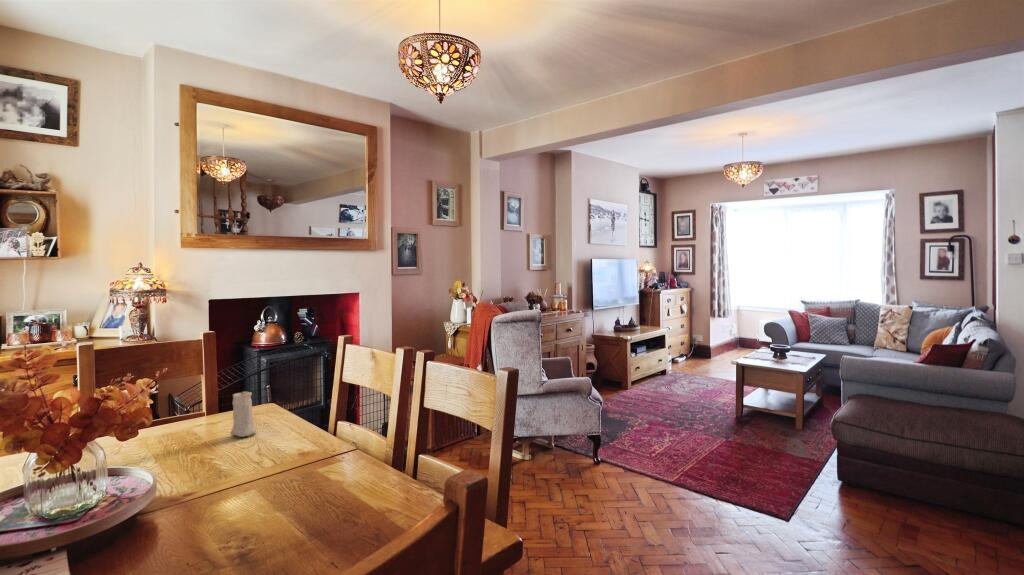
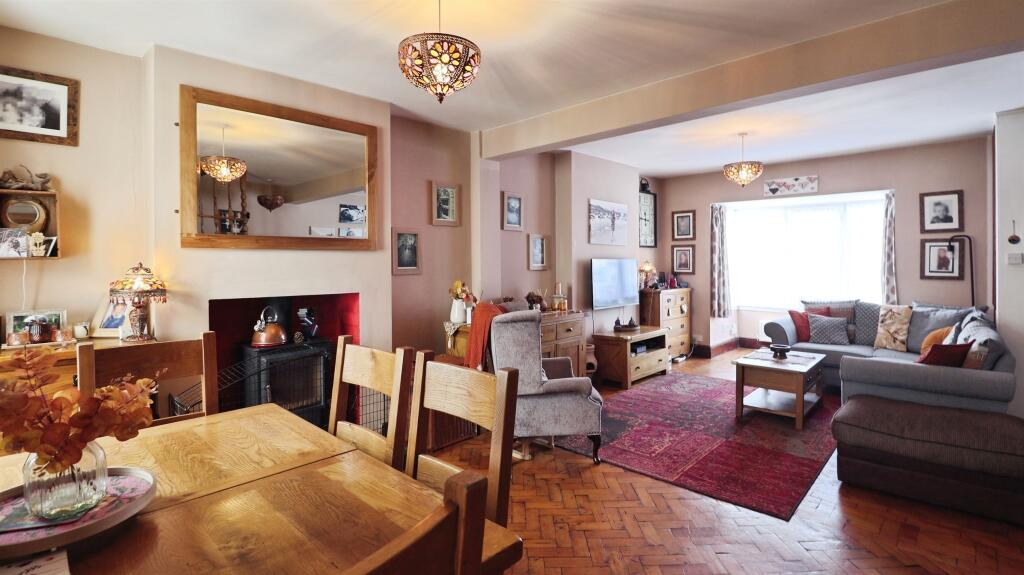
- candle (243, 411)
